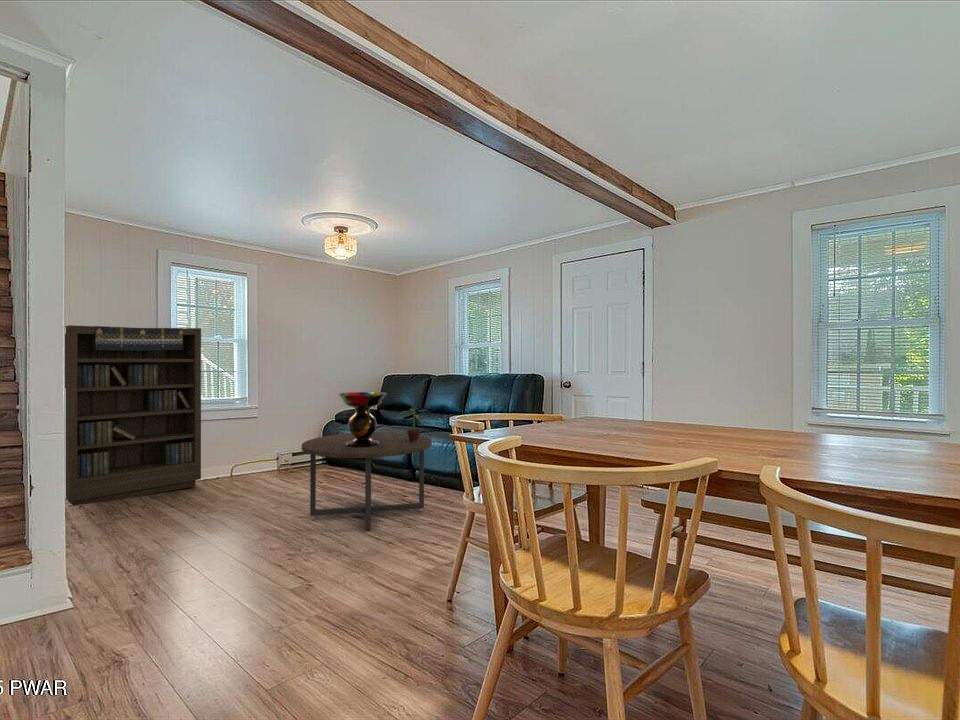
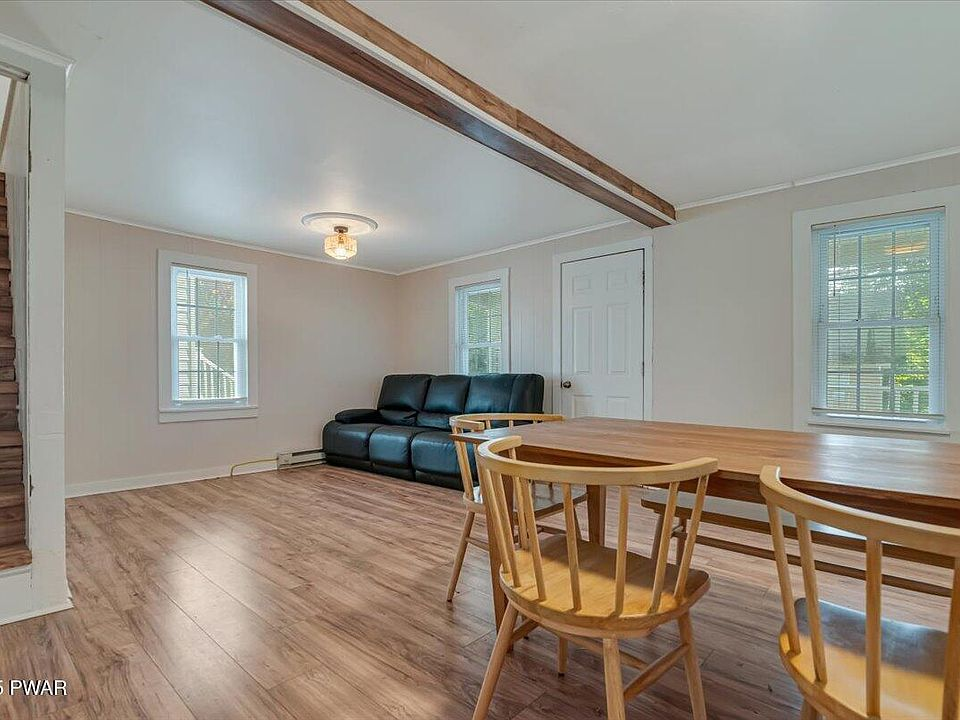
- decorative bowl (362, 418)
- coffee table (368, 477)
- potted plant (414, 425)
- bookcase (135, 409)
